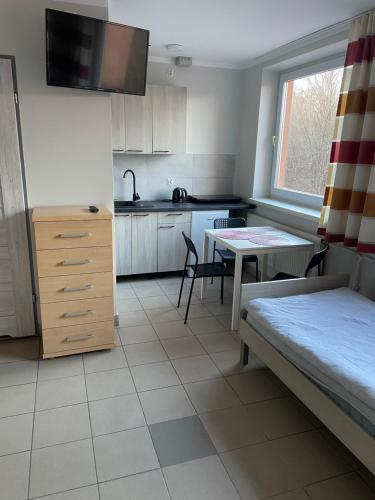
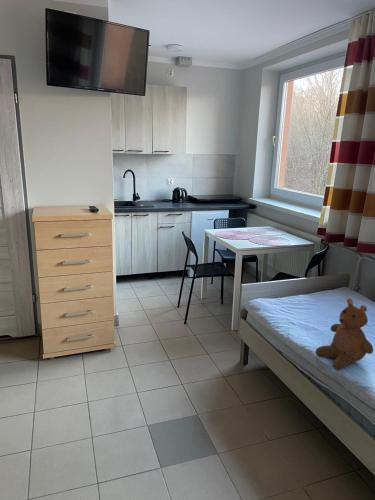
+ teddy bear (344, 332)
